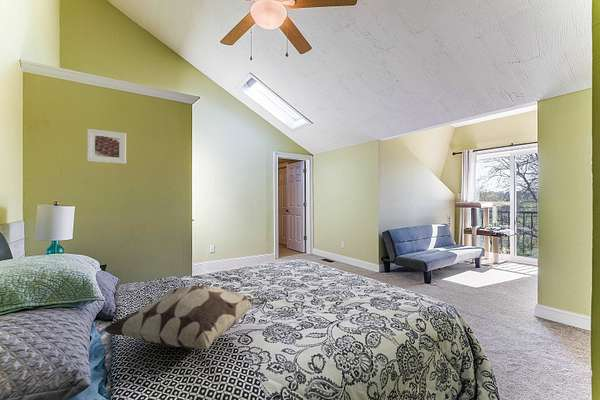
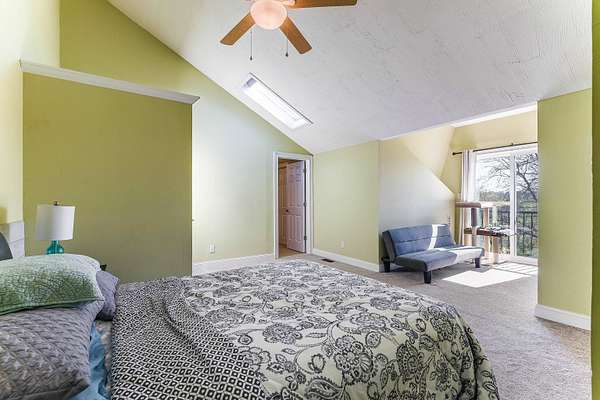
- decorative pillow (196, 312)
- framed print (107, 146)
